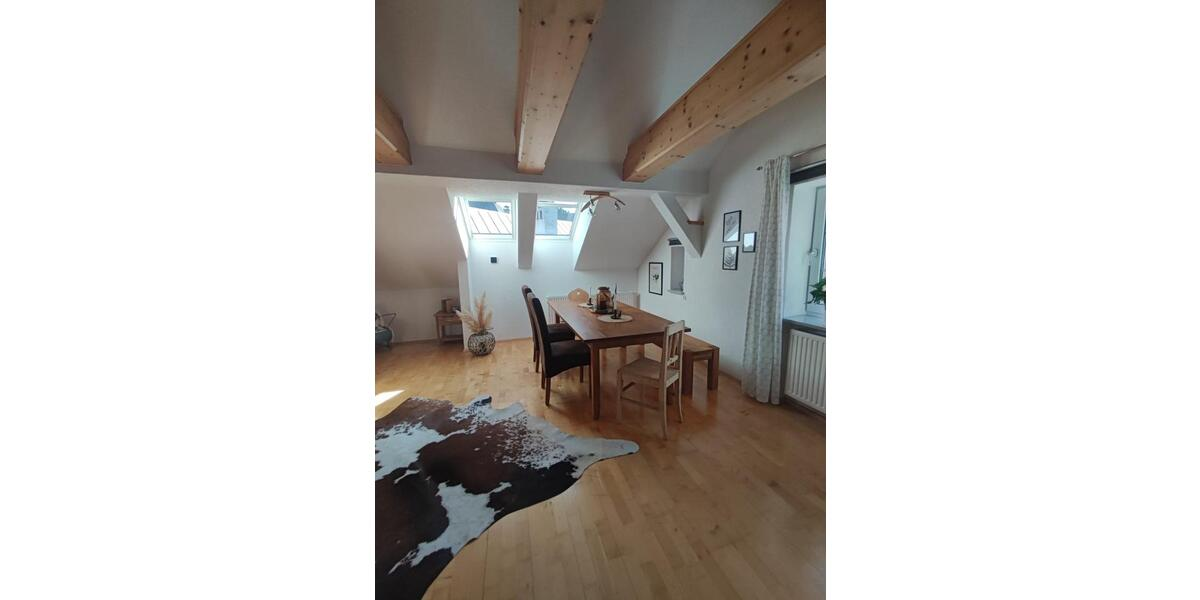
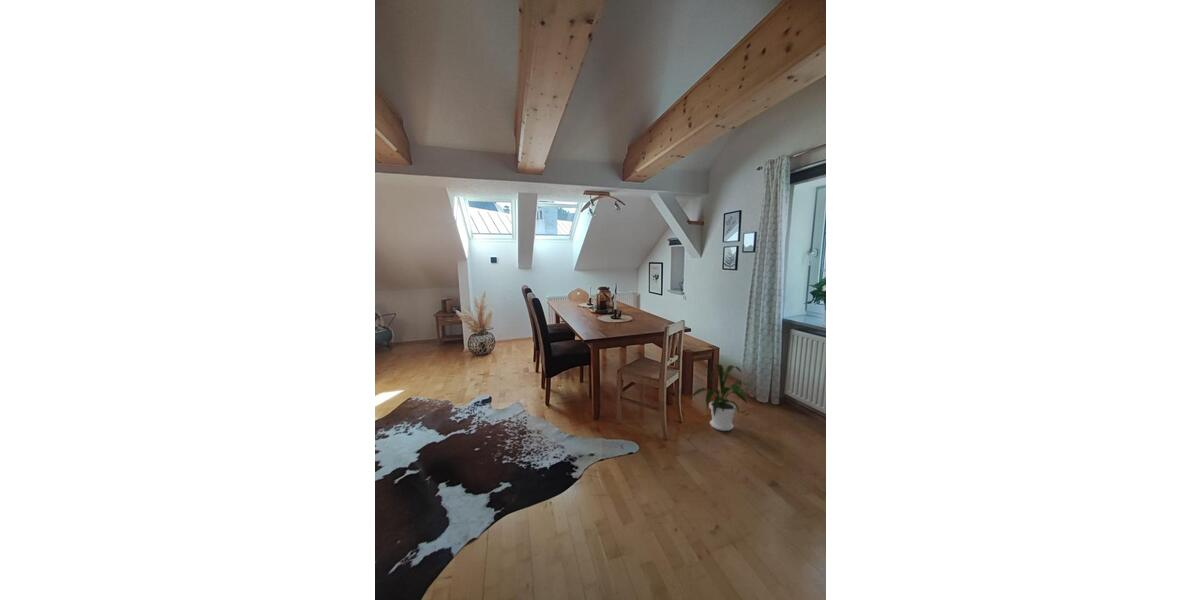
+ house plant (723, 394)
